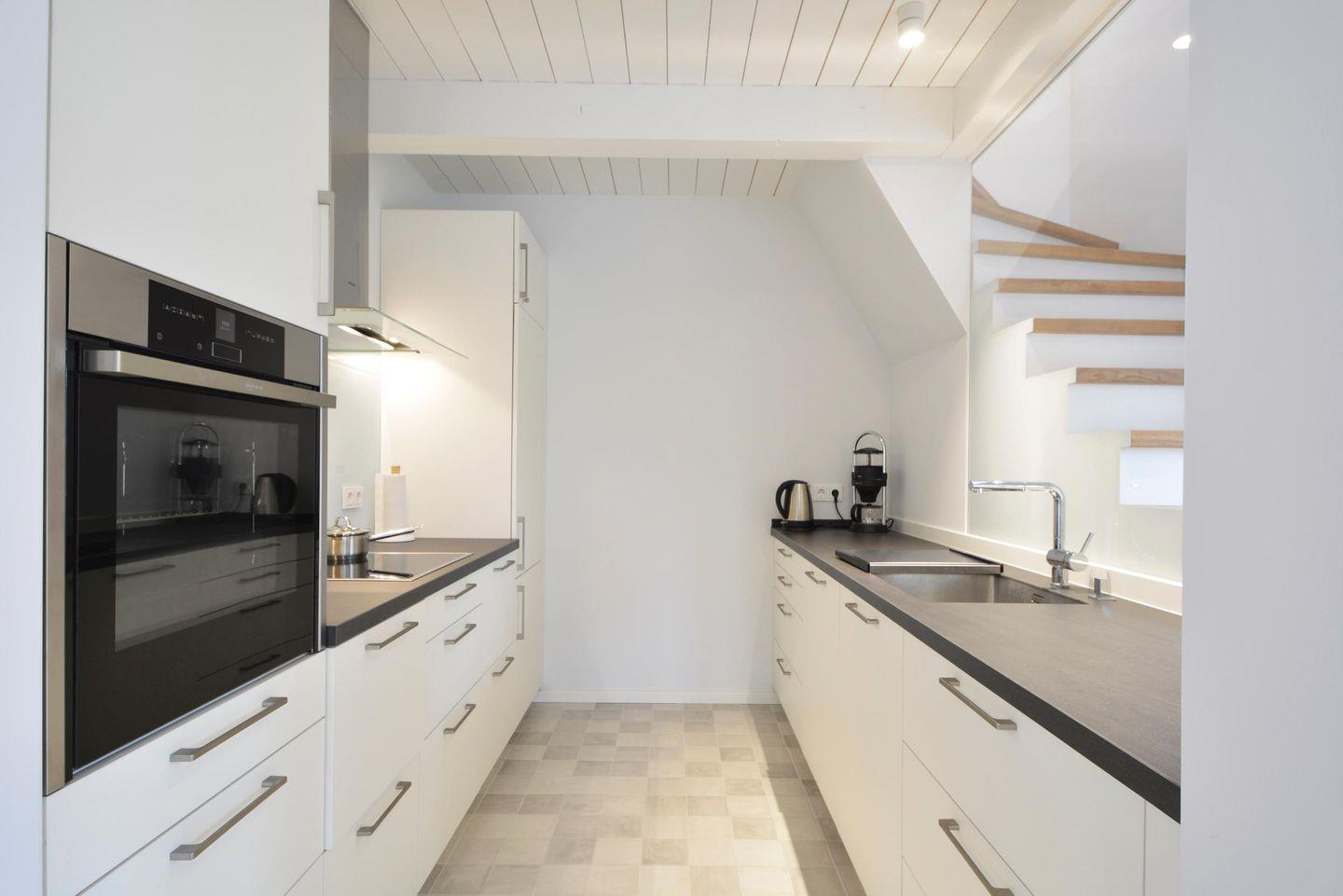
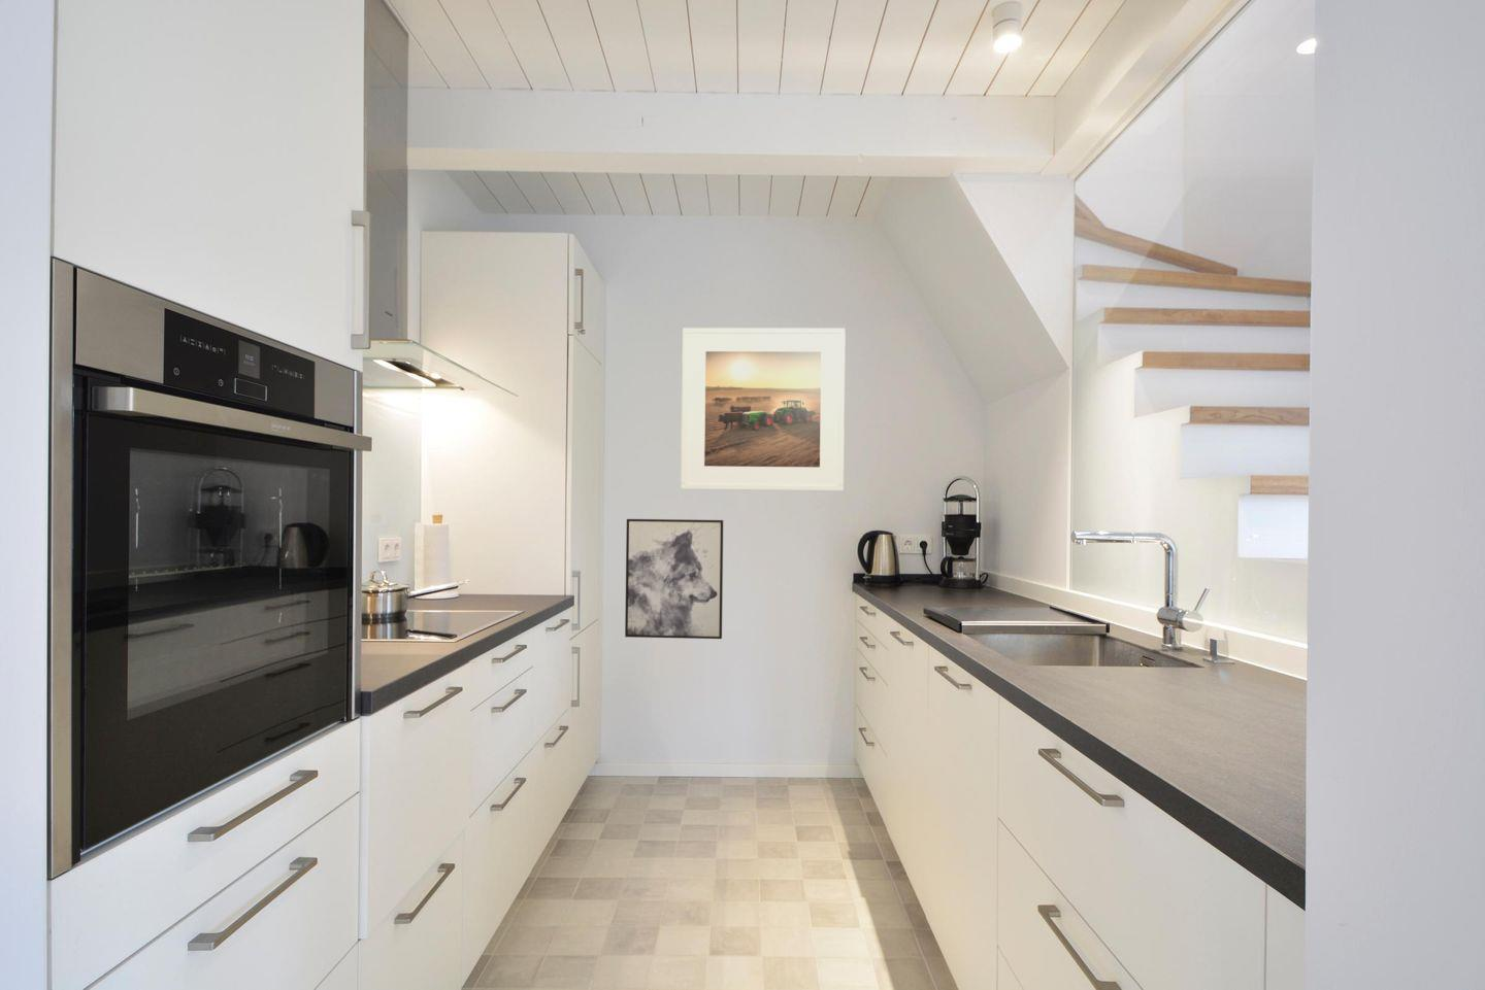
+ wall art (673, 578)
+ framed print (762, 409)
